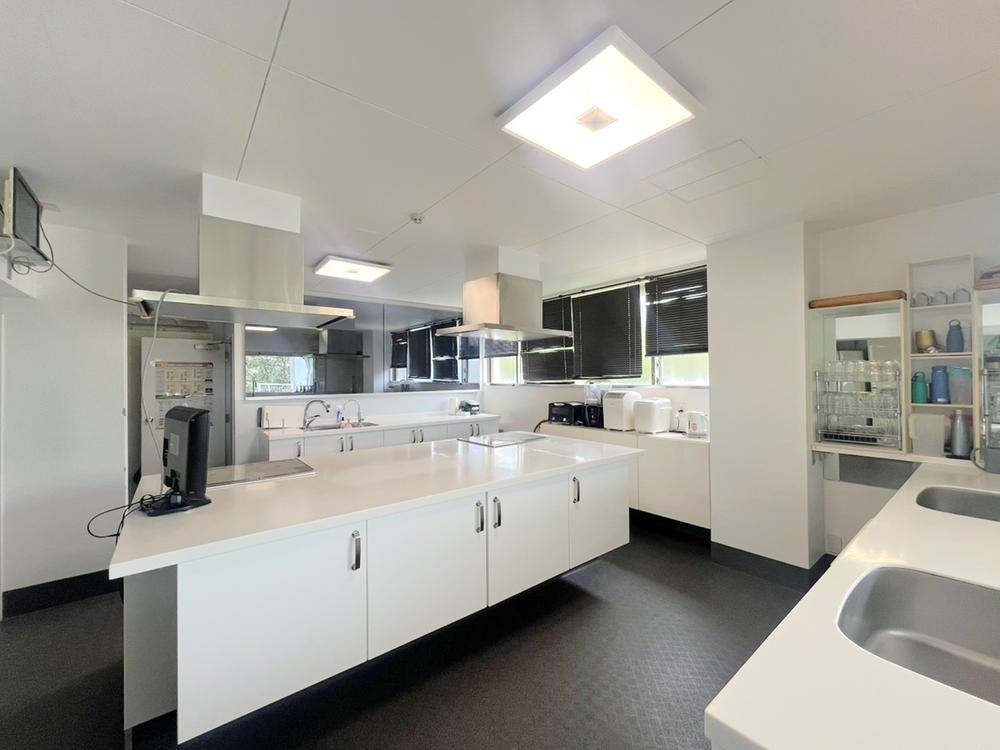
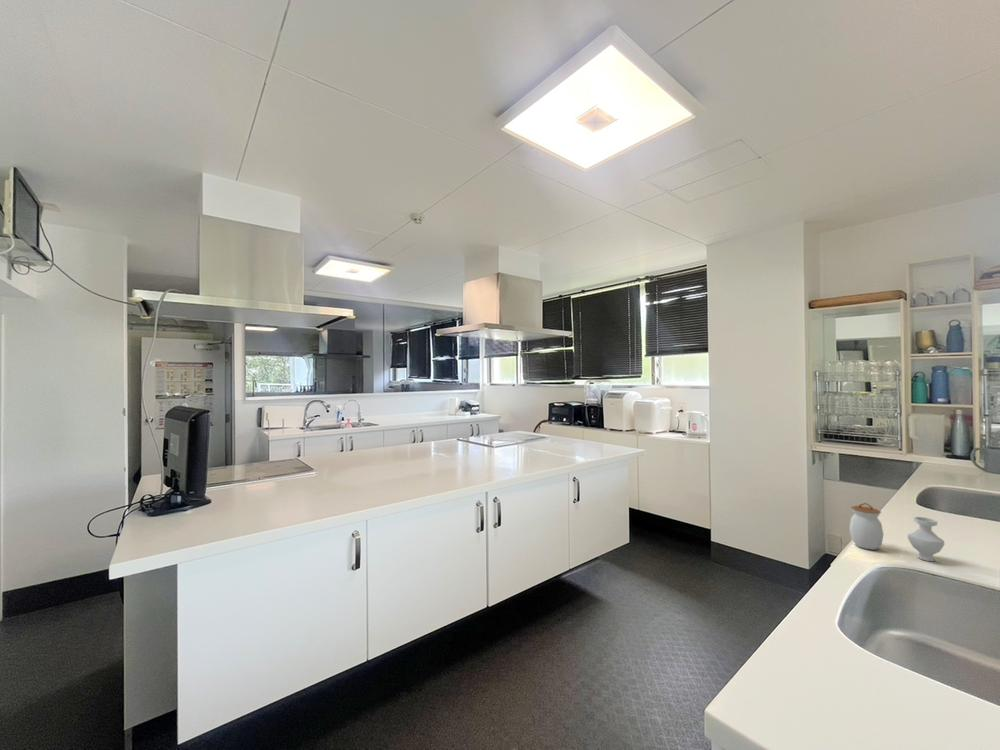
+ jar (882, 529)
